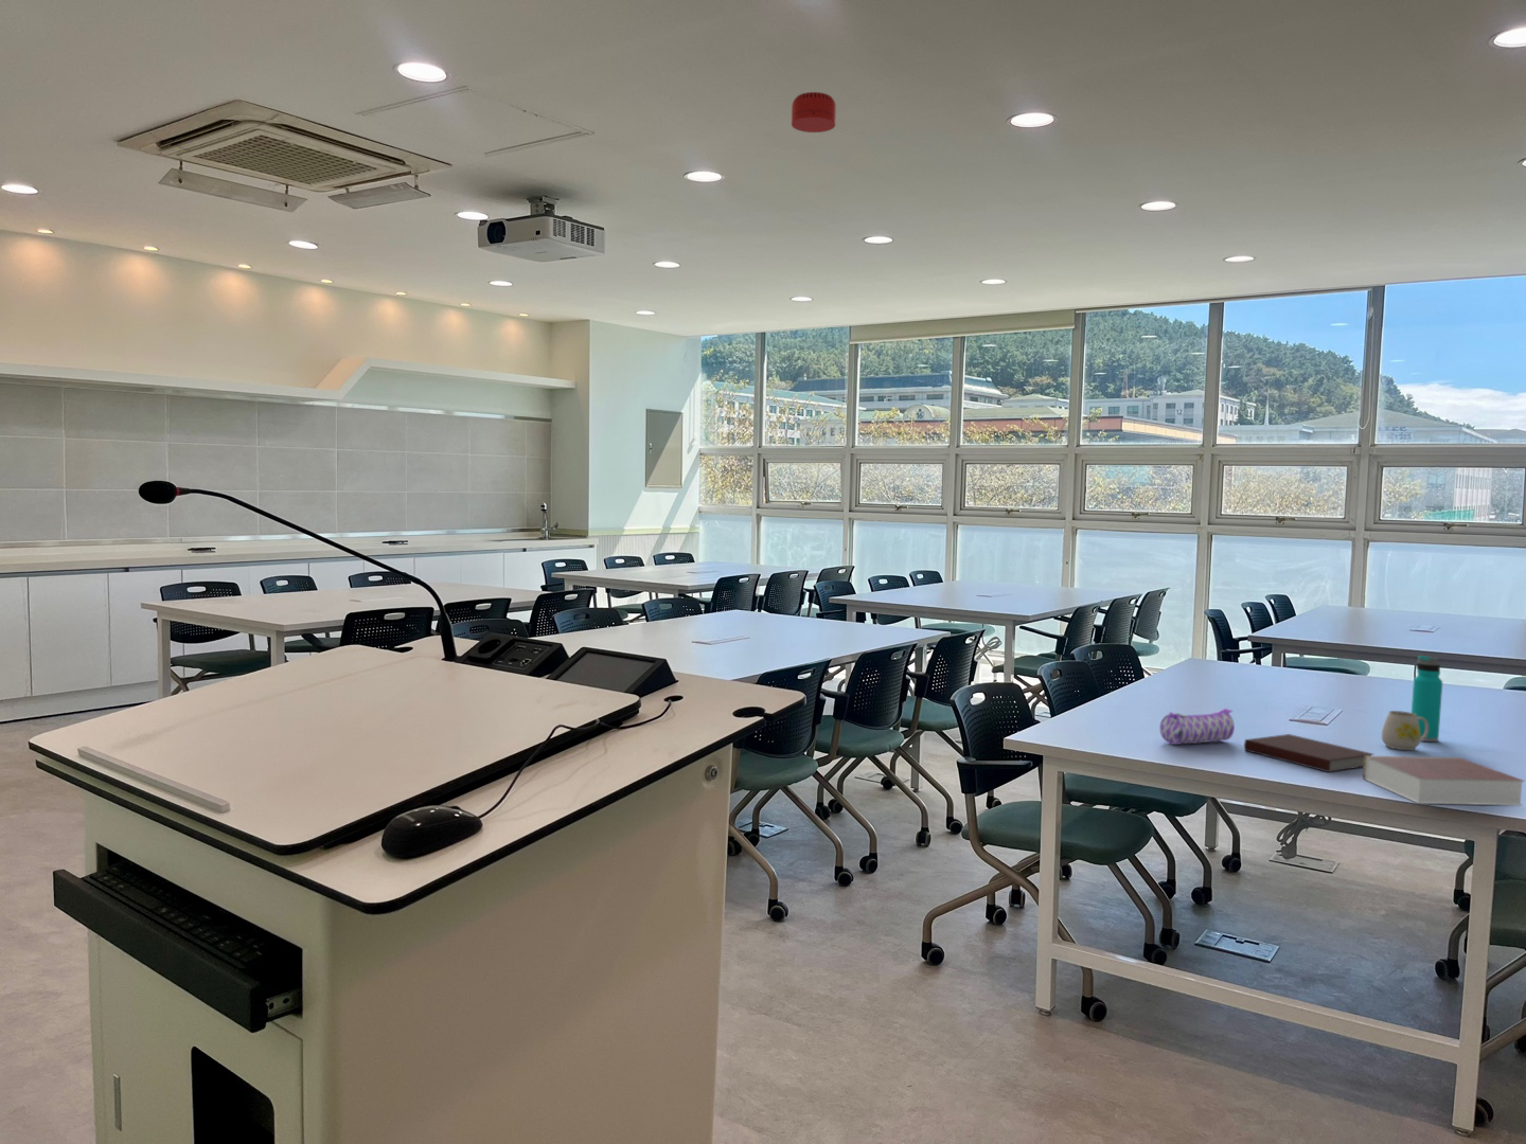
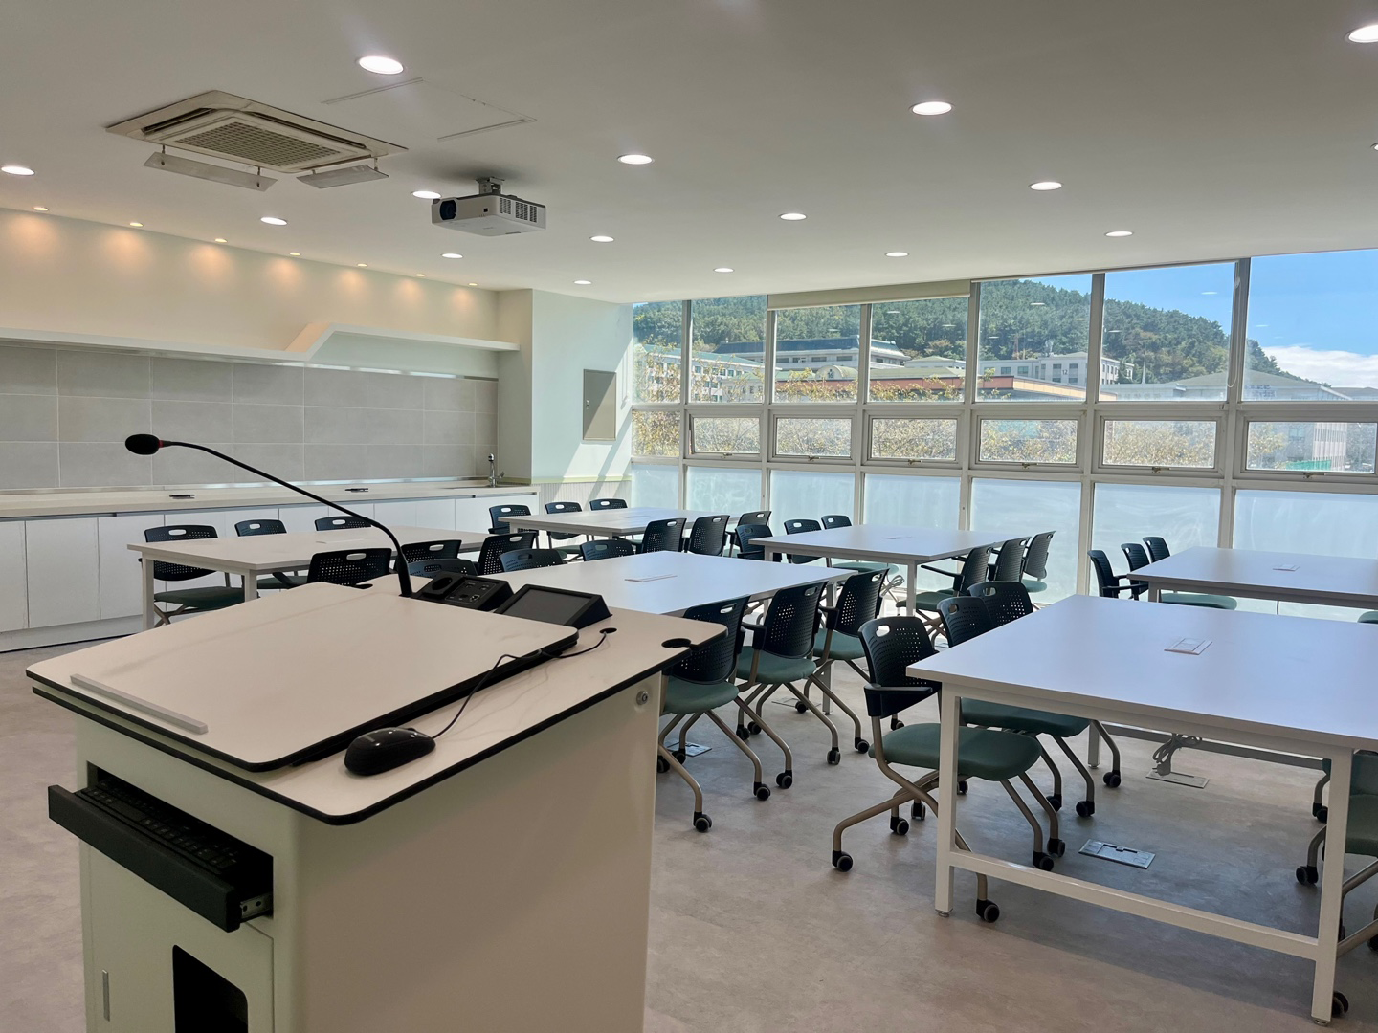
- notebook (1306, 752)
- mug (1405, 729)
- water bottle (1426, 697)
- book (1441, 779)
- smoke detector (812, 112)
- pencil case (1197, 726)
